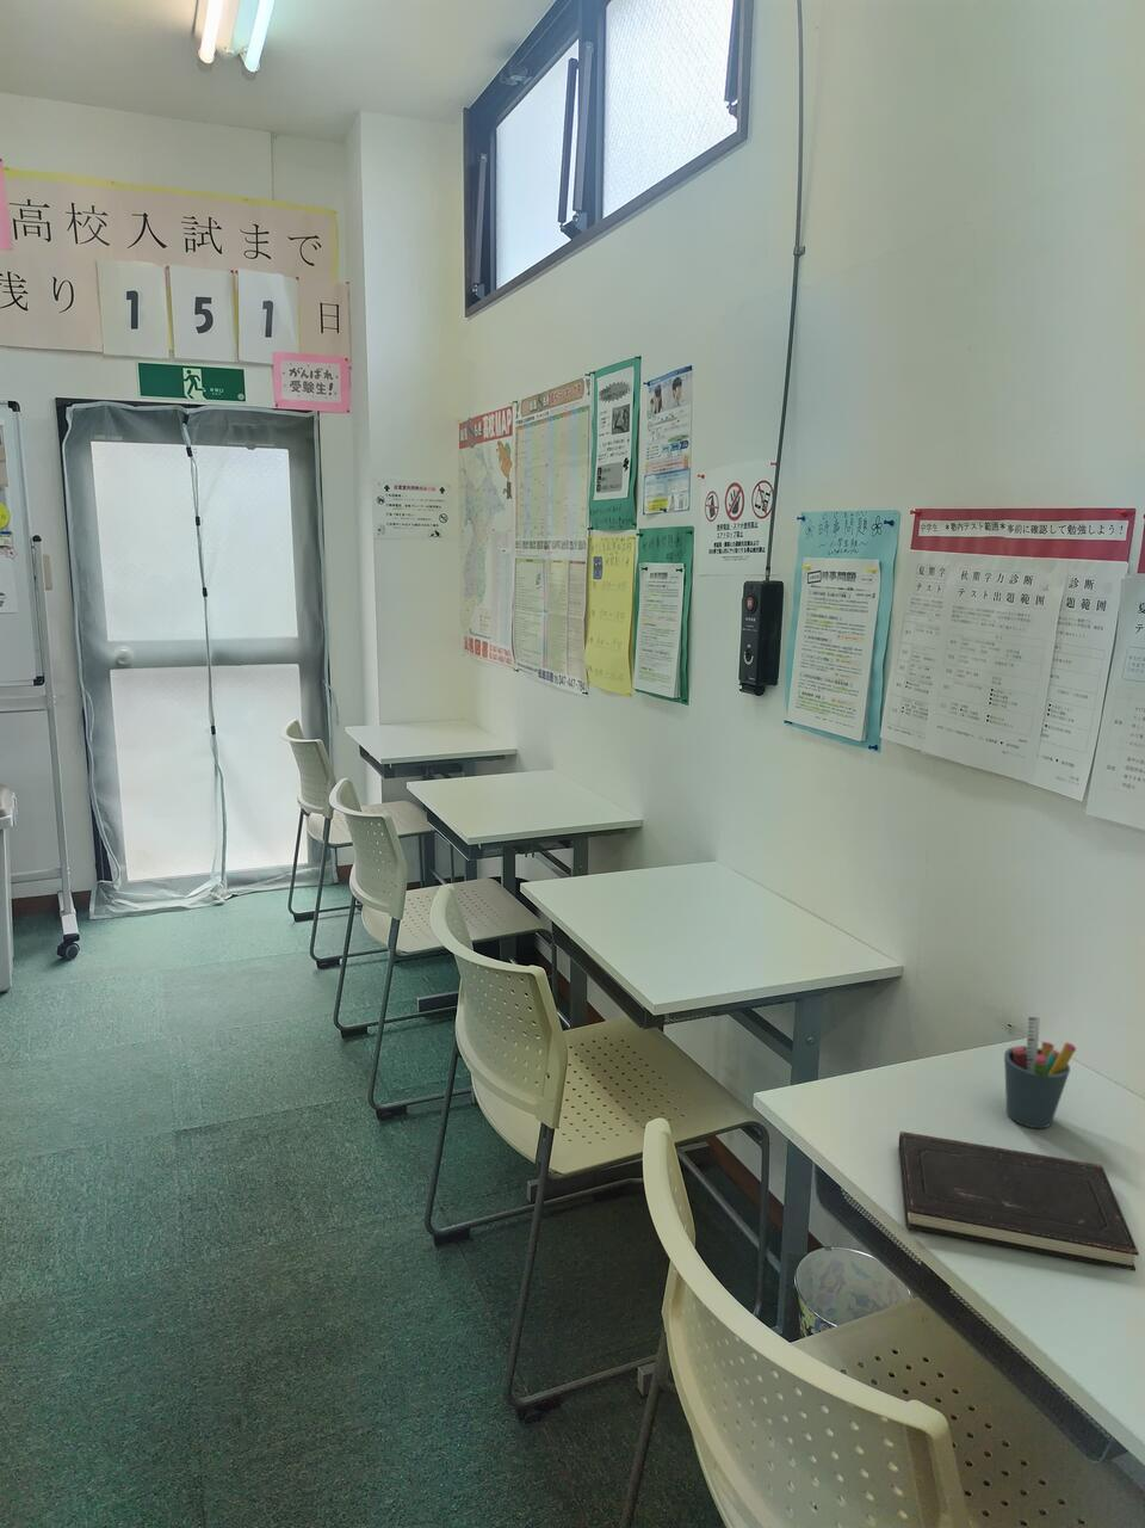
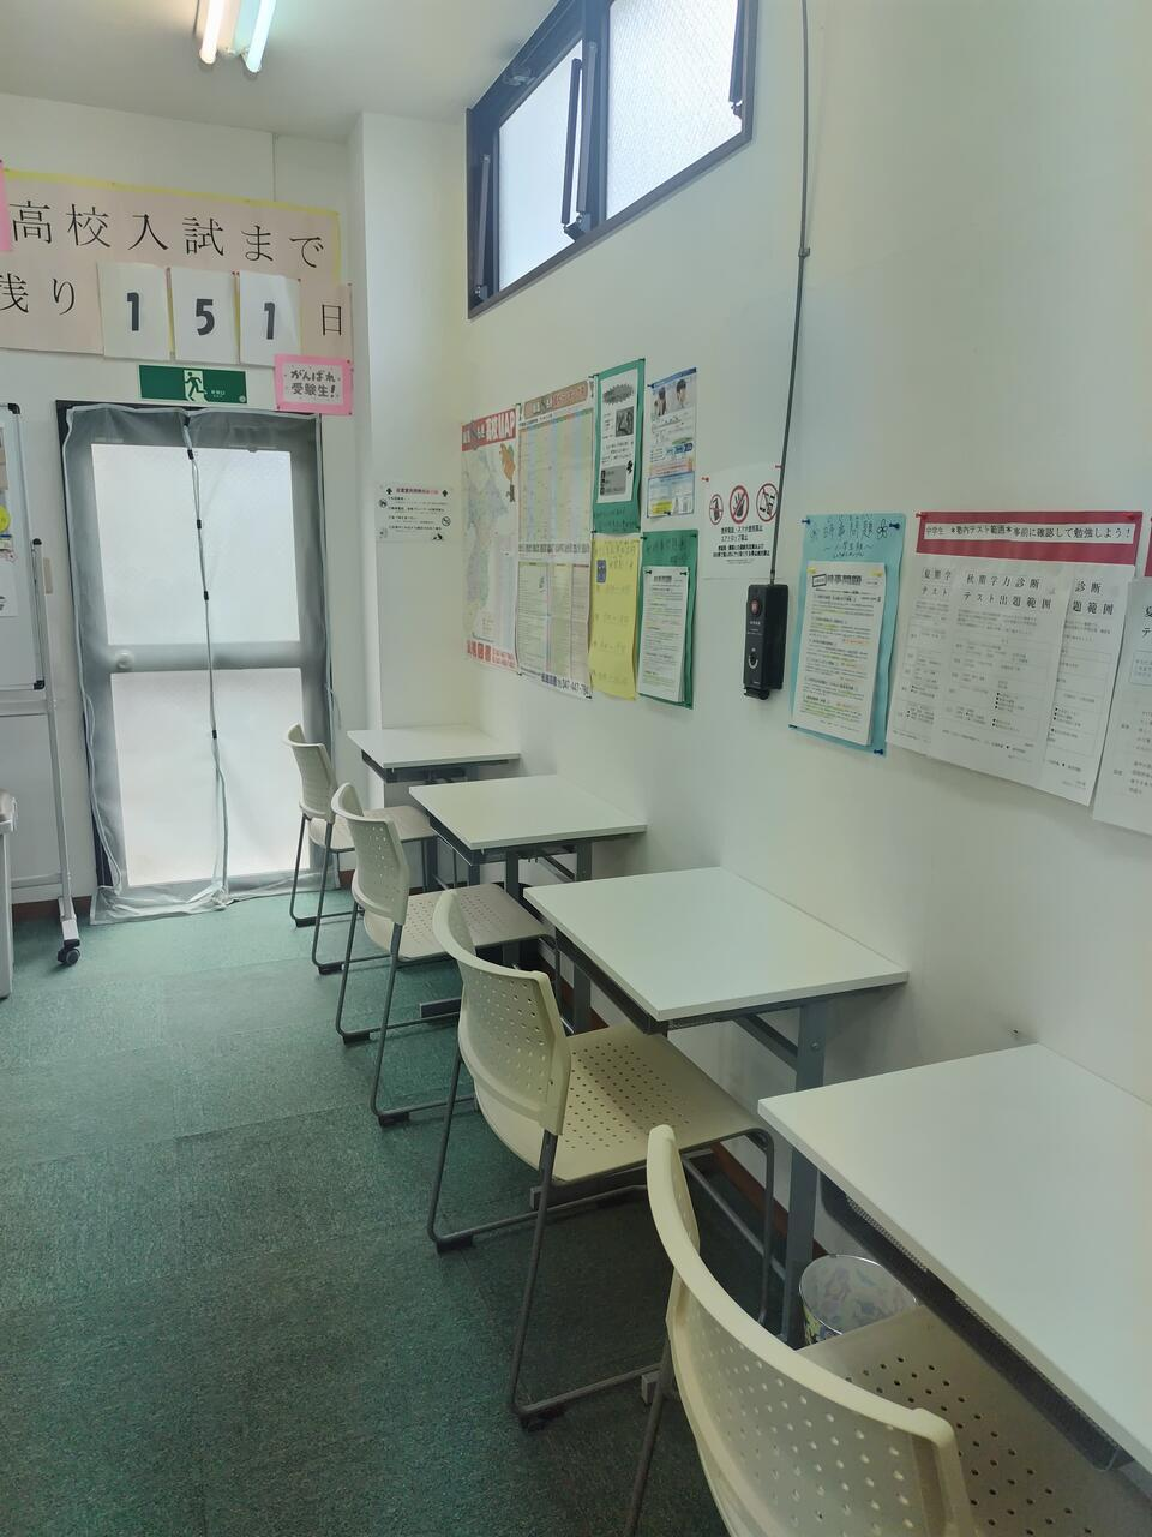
- hardcover book (1007, 1192)
- pen holder (1036, 1073)
